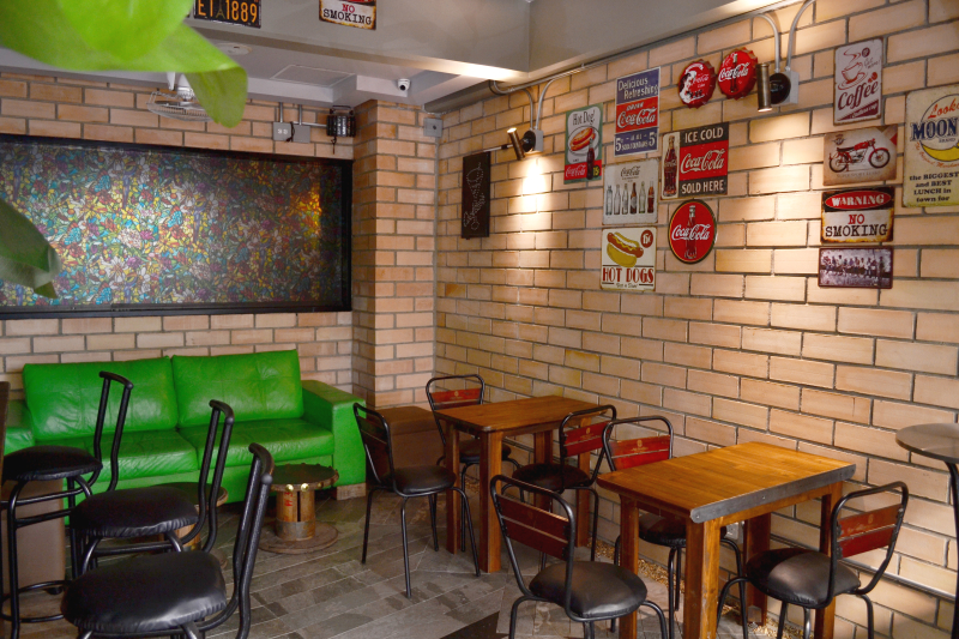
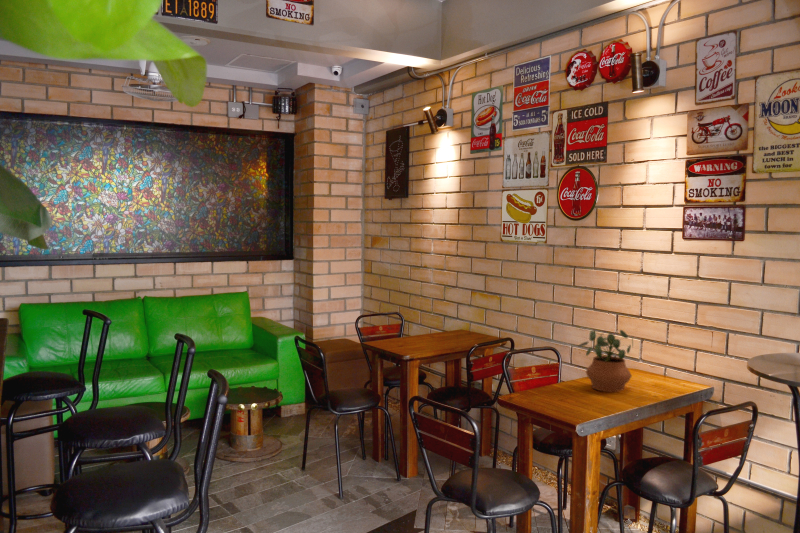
+ potted plant (603, 358)
